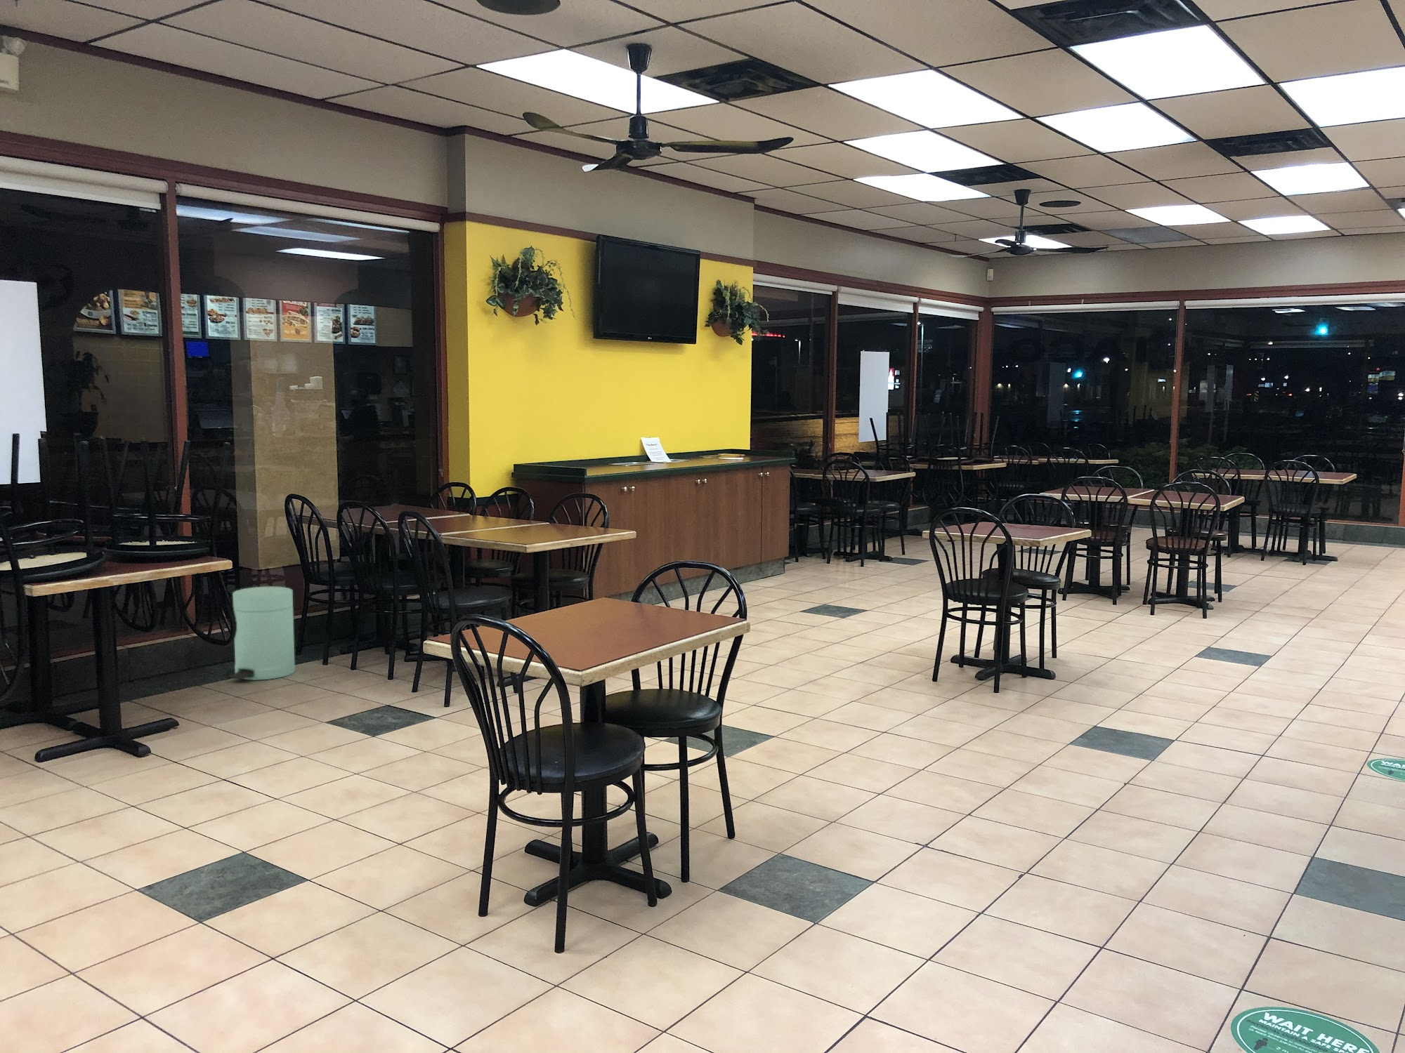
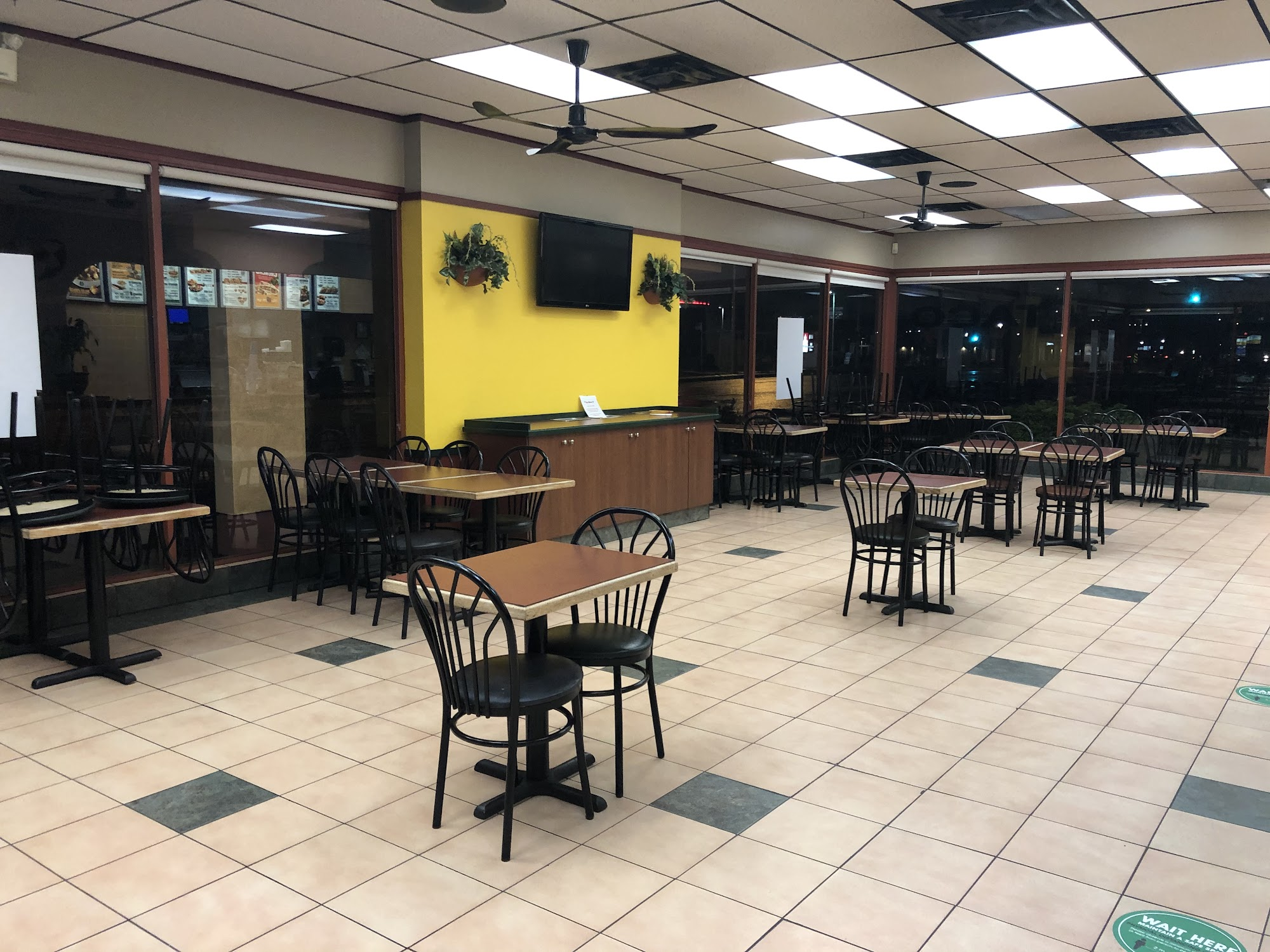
- trash can (260, 633)
